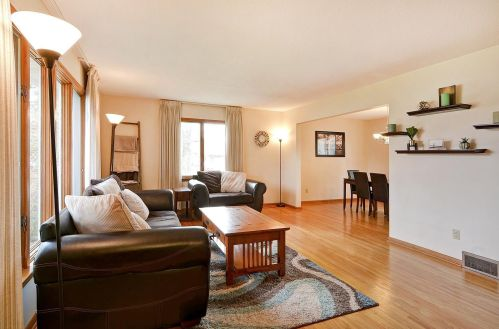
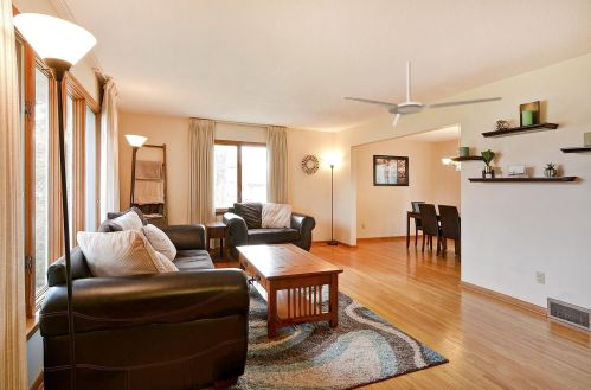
+ ceiling fan (409, 87)
